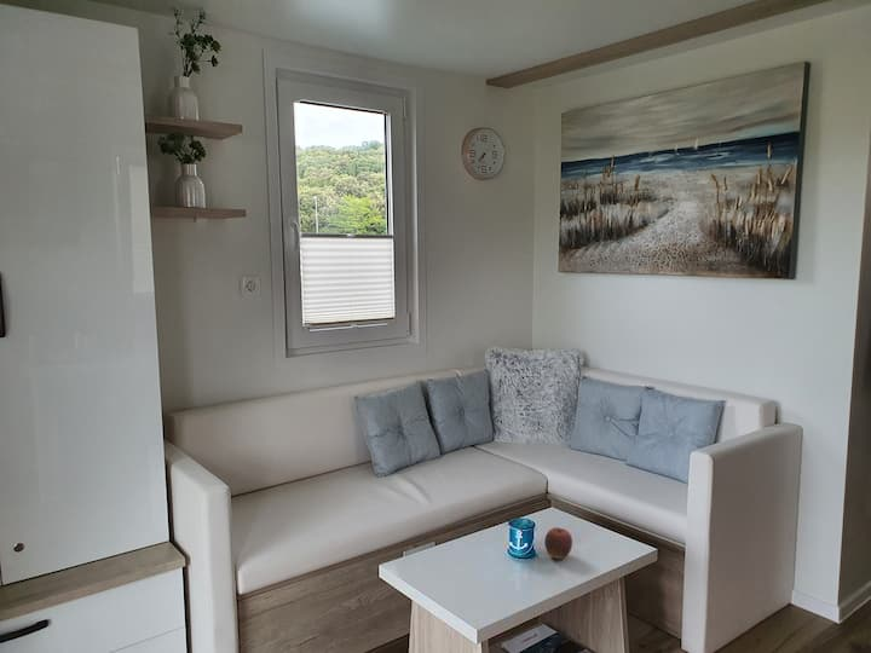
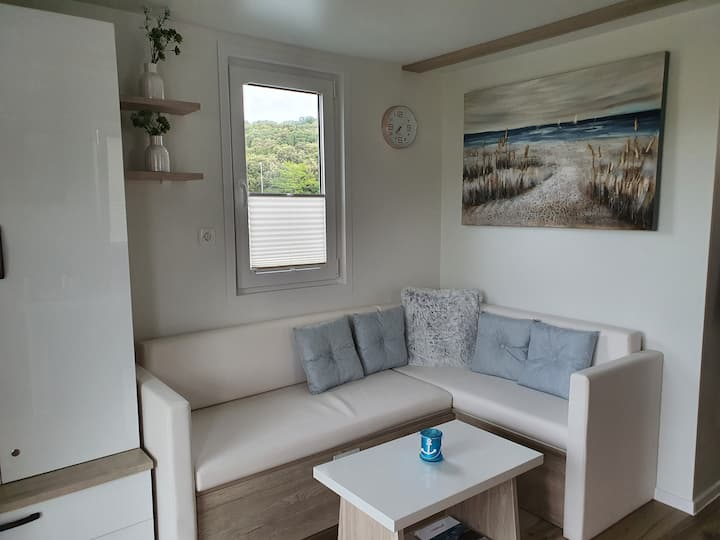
- apple (558, 542)
